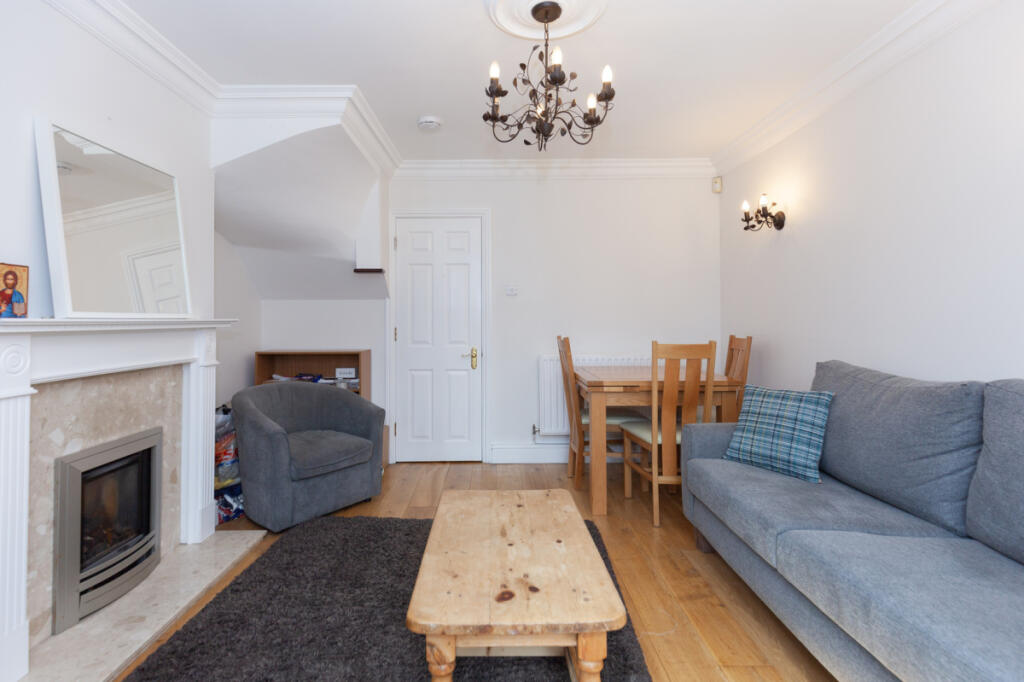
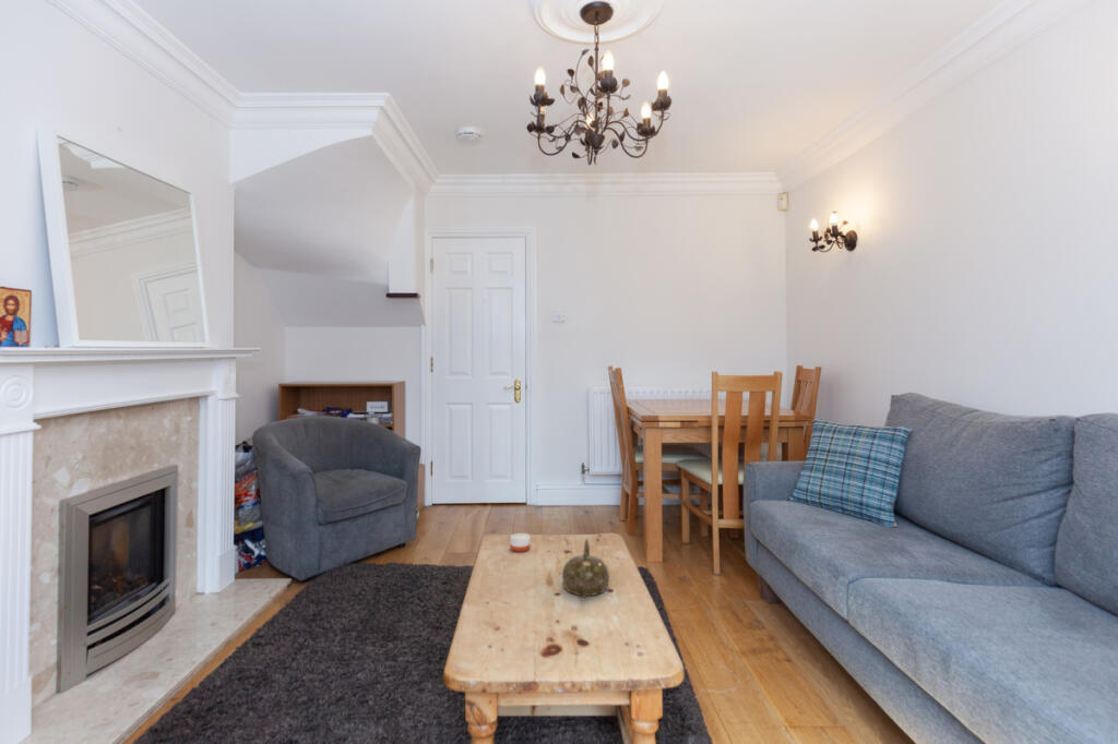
+ teapot (585, 567)
+ candle (520, 535)
